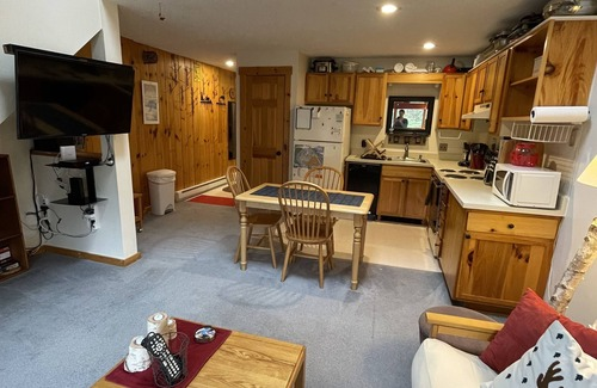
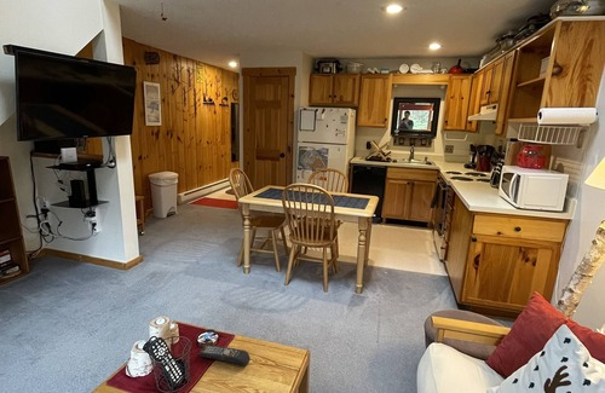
+ remote control (224, 354)
